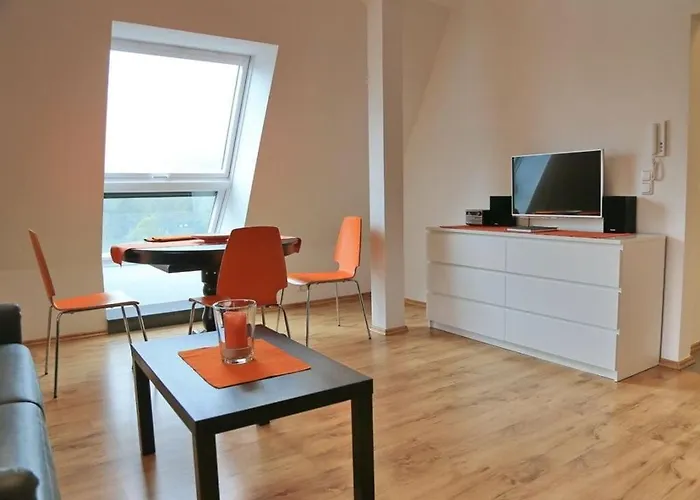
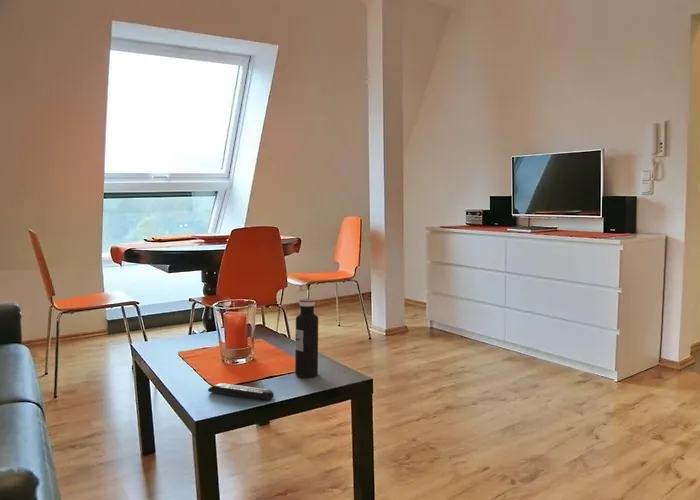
+ water bottle (306, 337)
+ remote control (240, 391)
